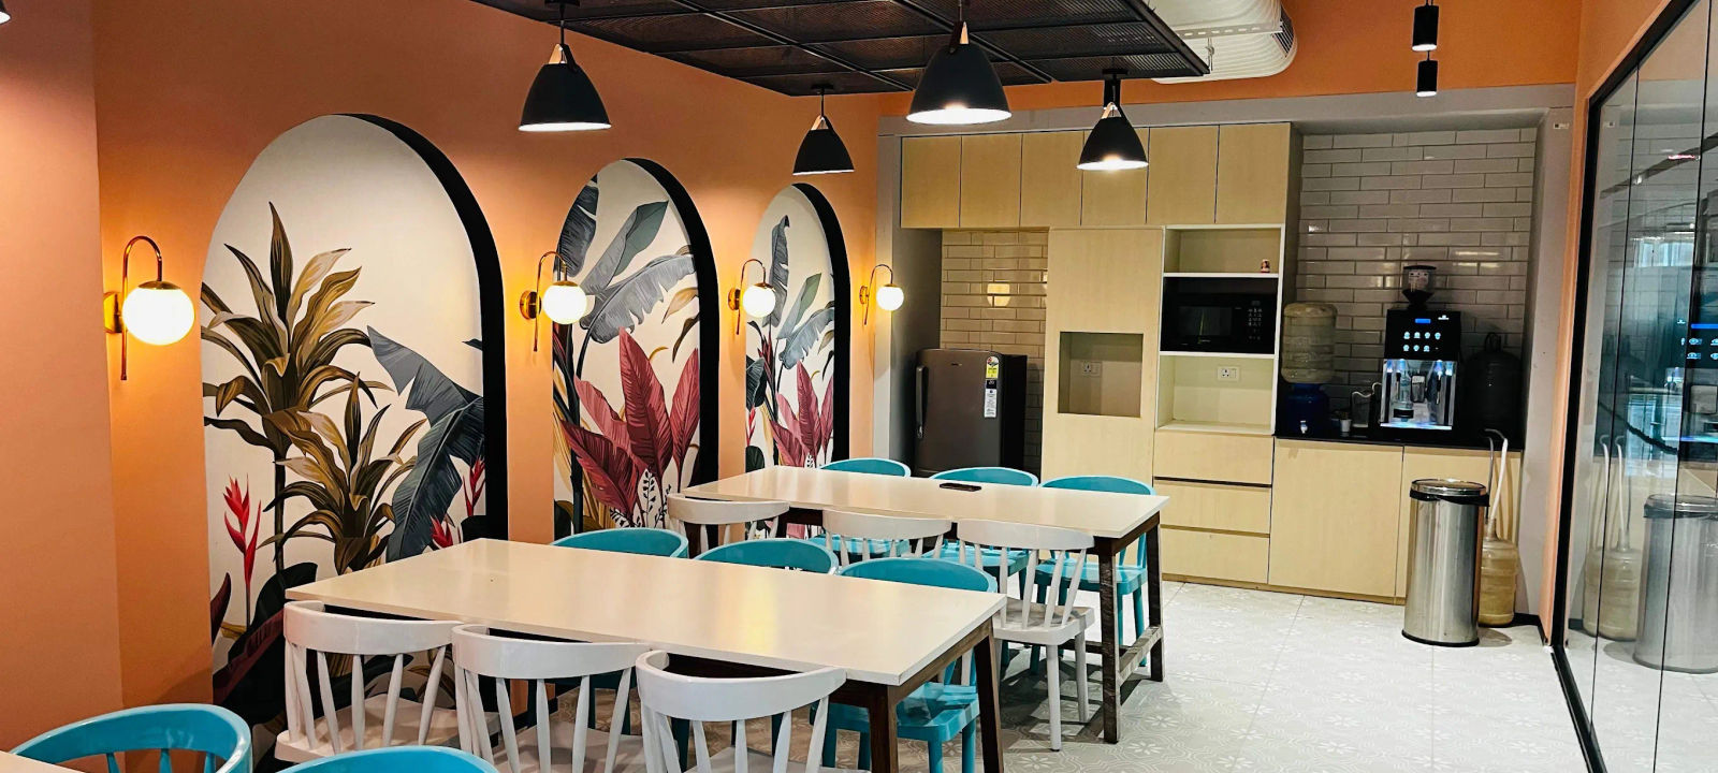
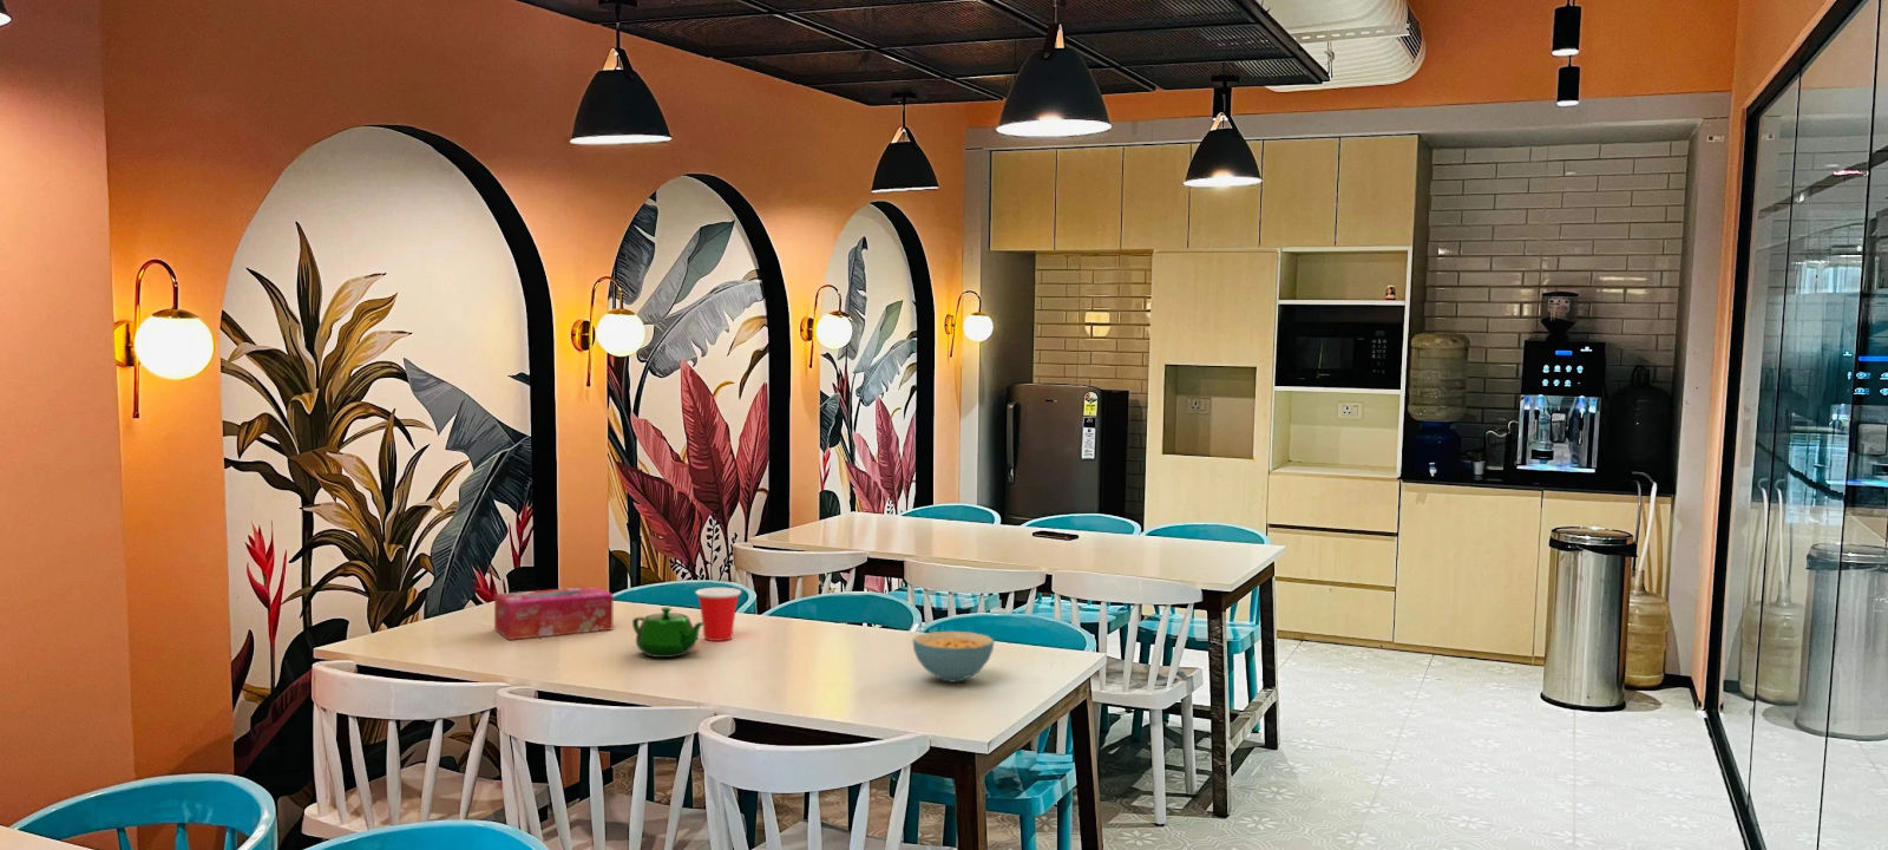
+ tissue box (554, 612)
+ cereal bowl (952, 659)
+ cup (718, 614)
+ teapot (668, 631)
